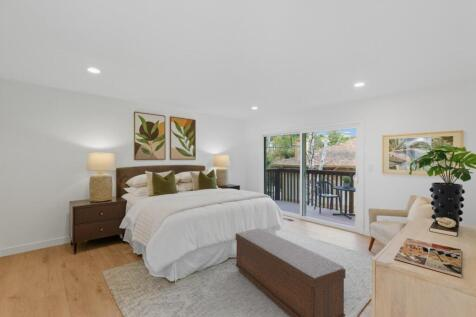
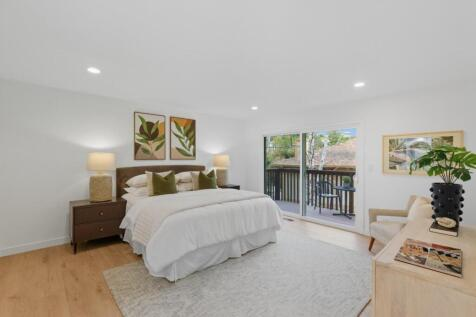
- bench (280, 267)
